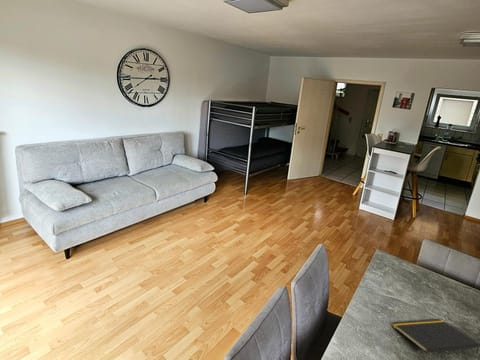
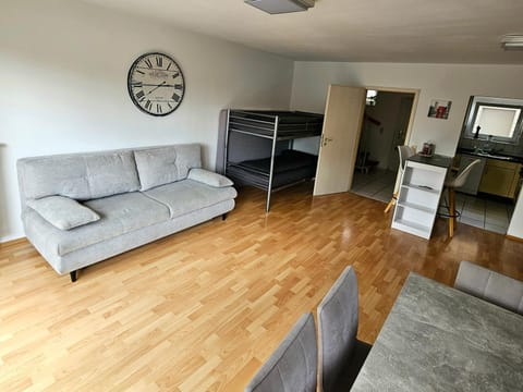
- notepad (433, 334)
